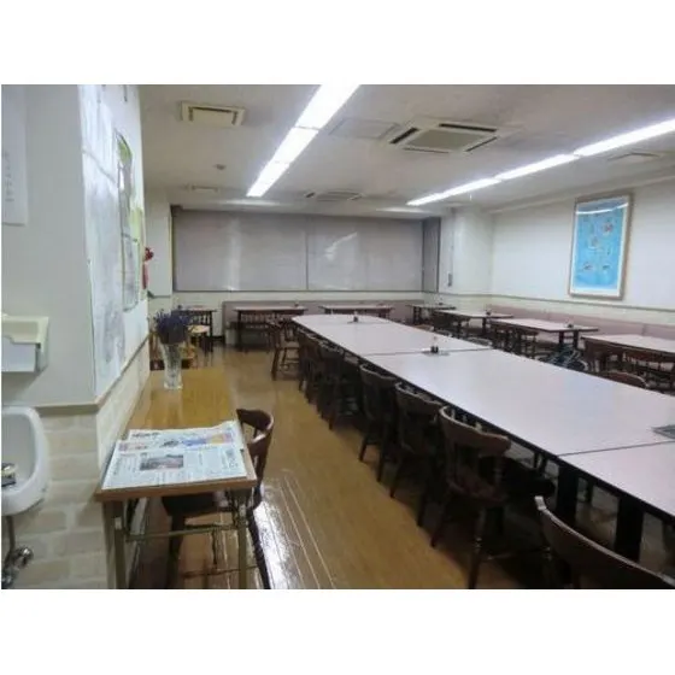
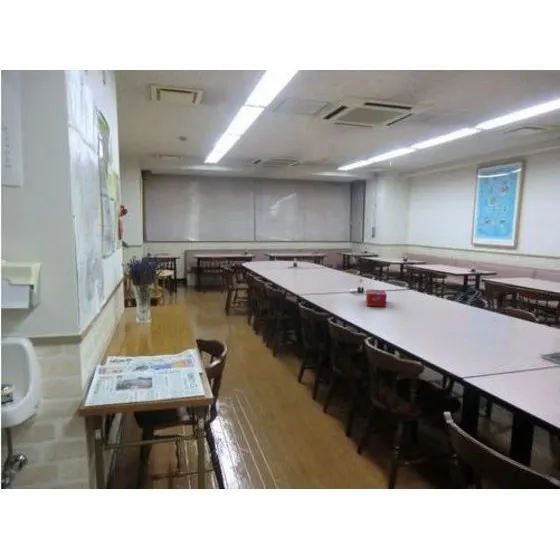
+ tissue box (375, 297)
